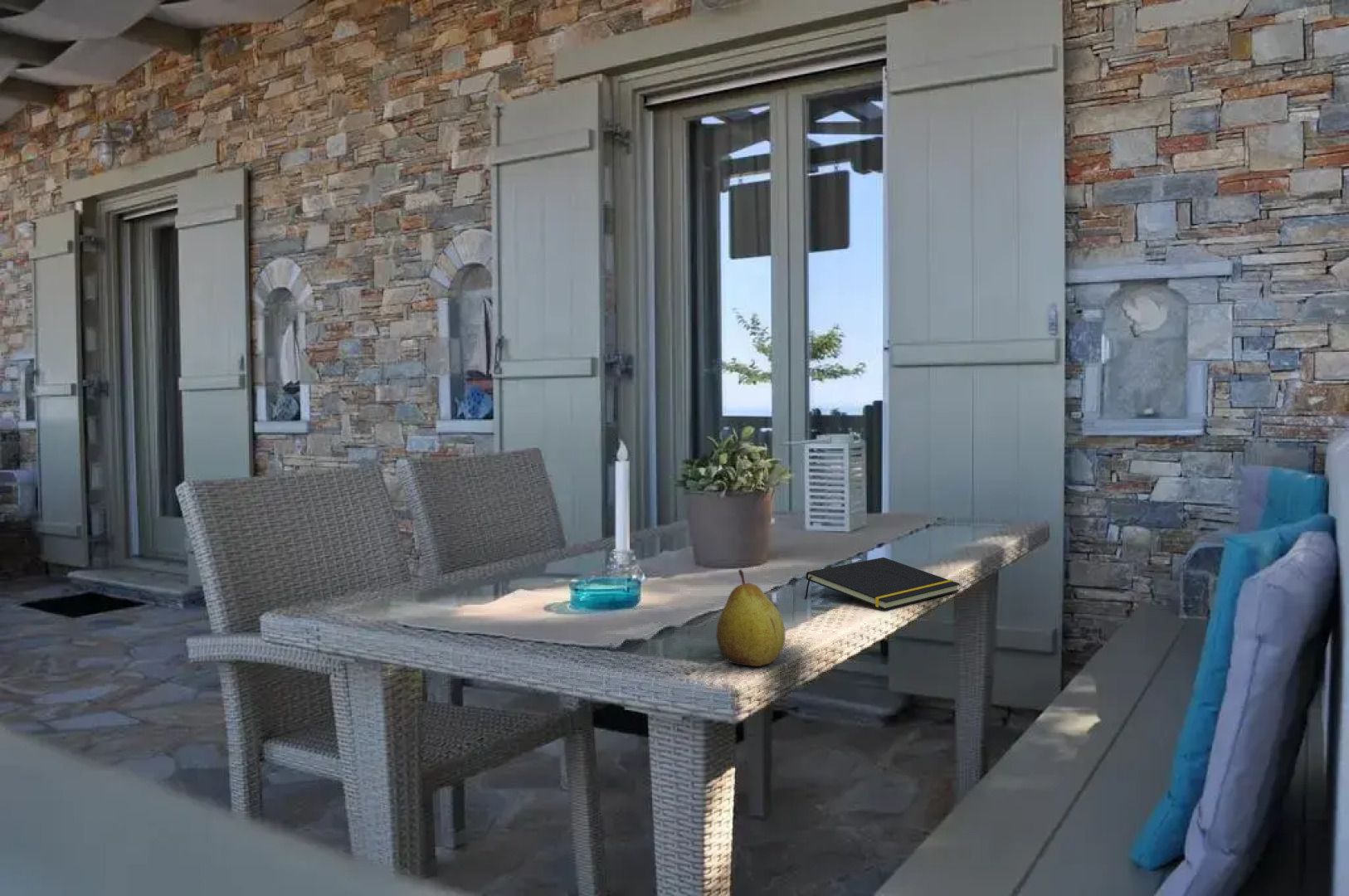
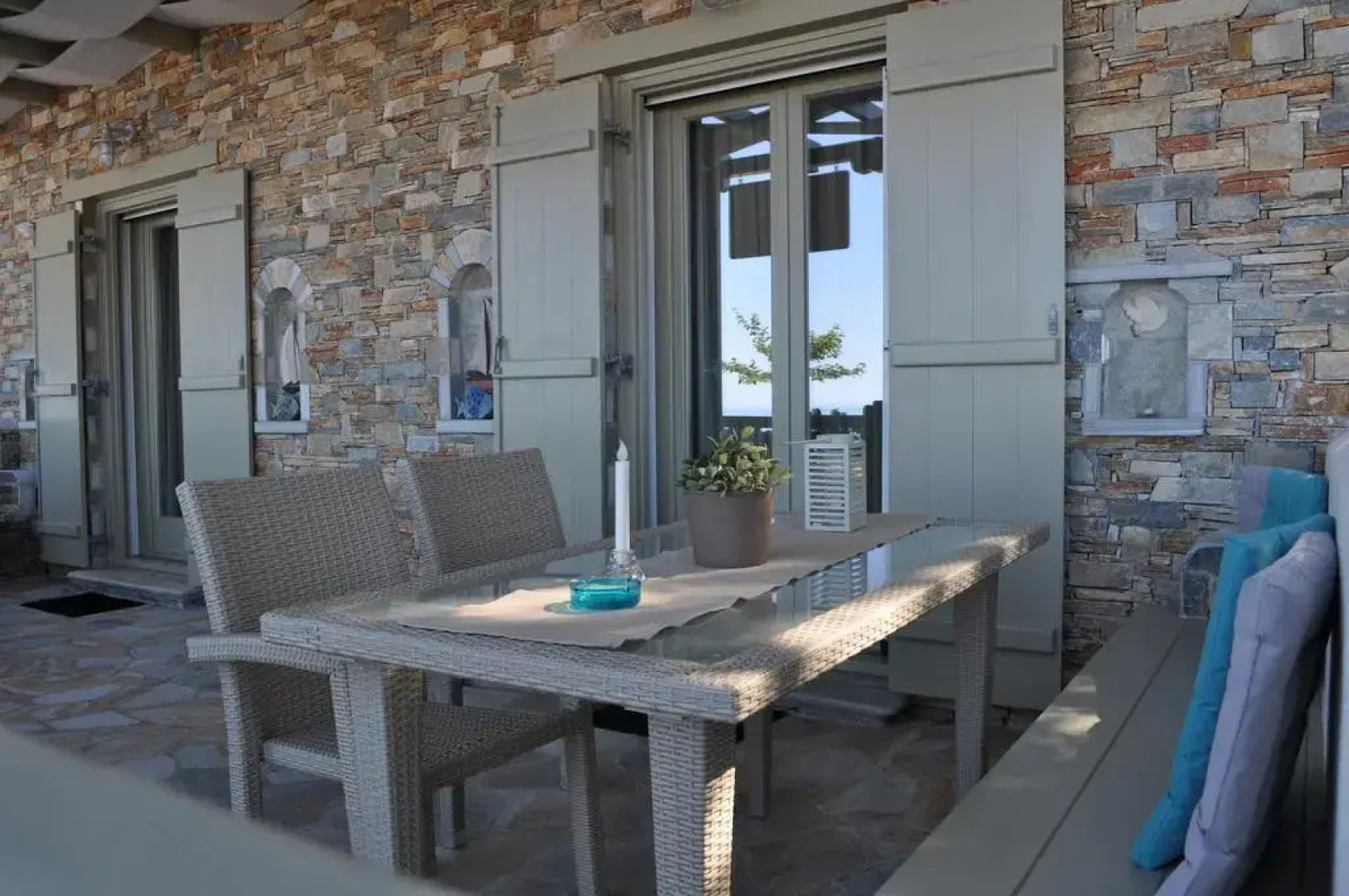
- fruit (750, 616)
- notepad (884, 582)
